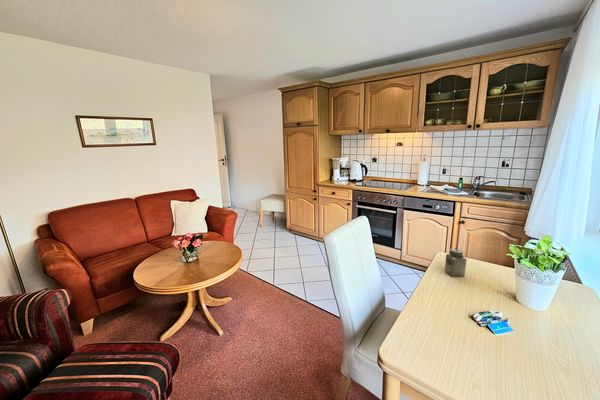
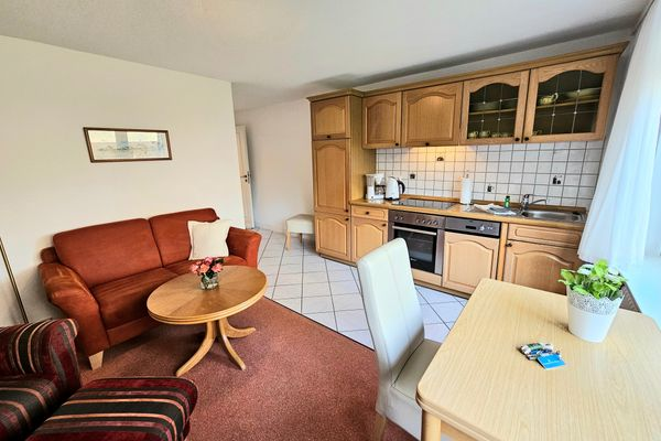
- salt shaker (455, 261)
